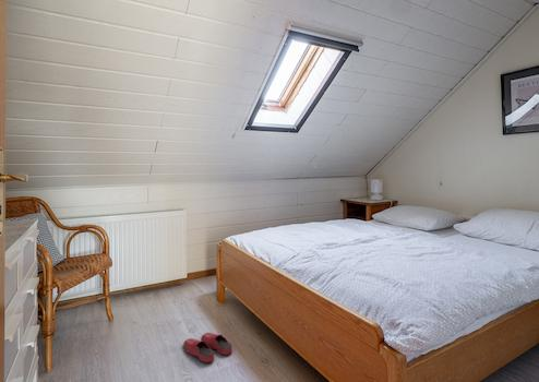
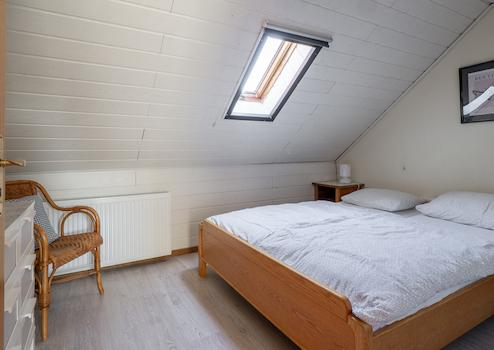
- slippers (207, 342)
